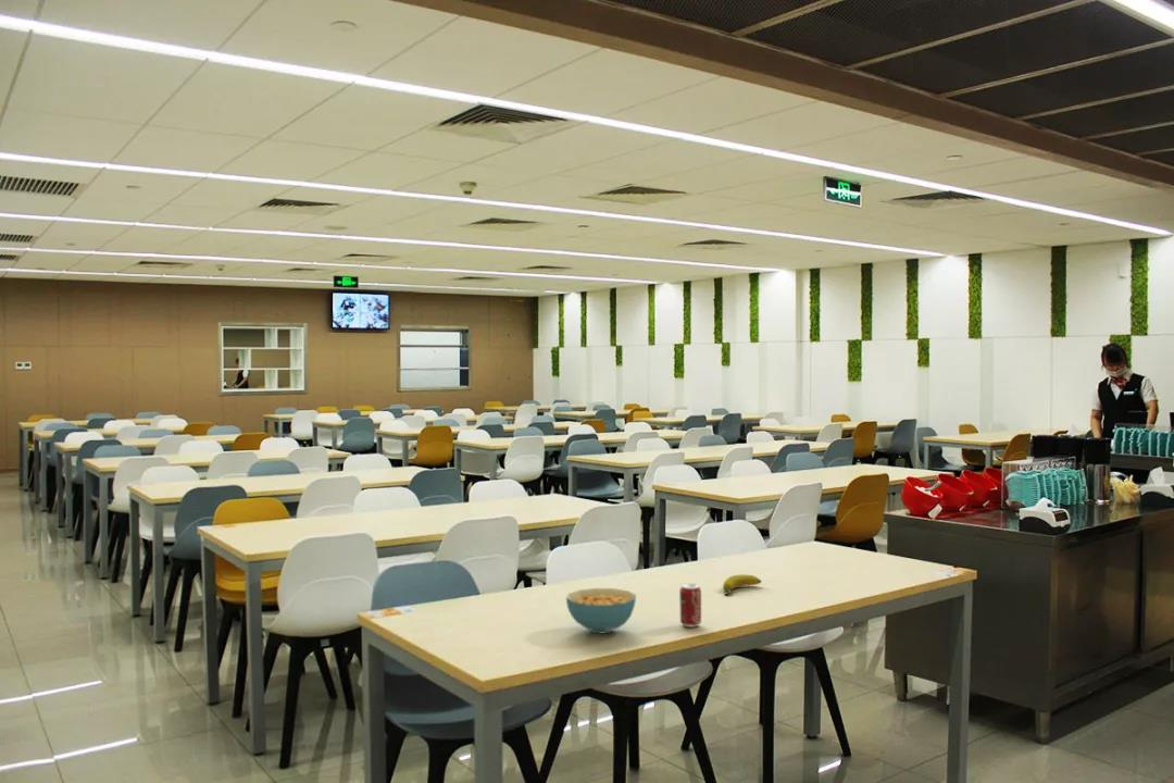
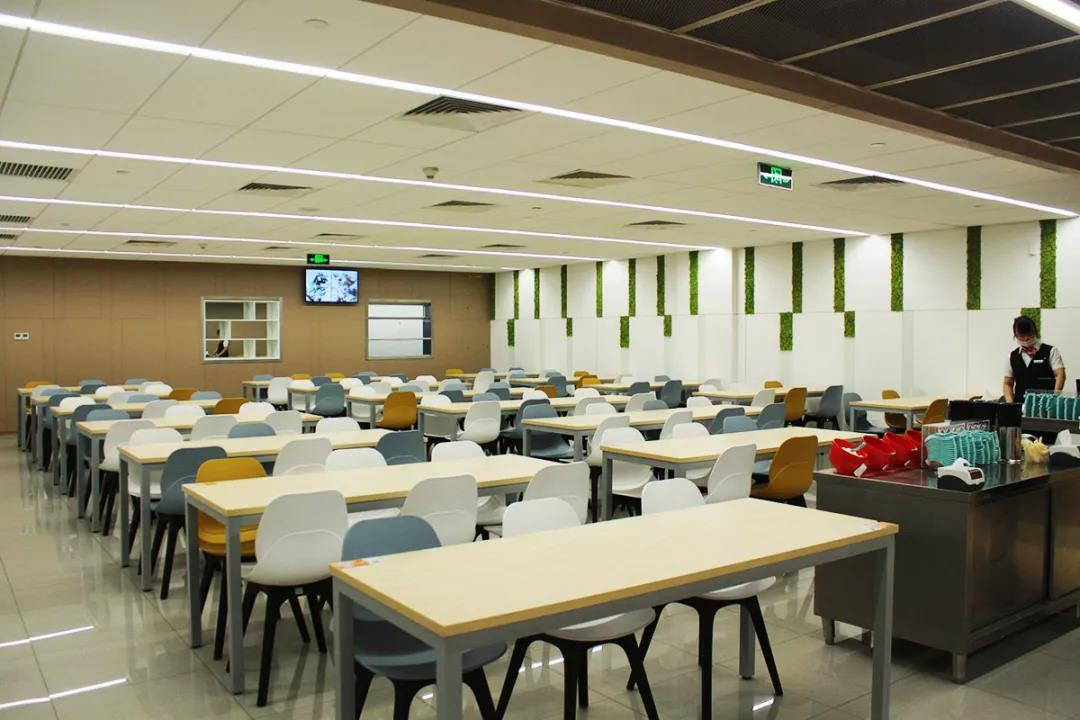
- banana (737, 583)
- beverage can (690, 604)
- cereal bowl (601, 613)
